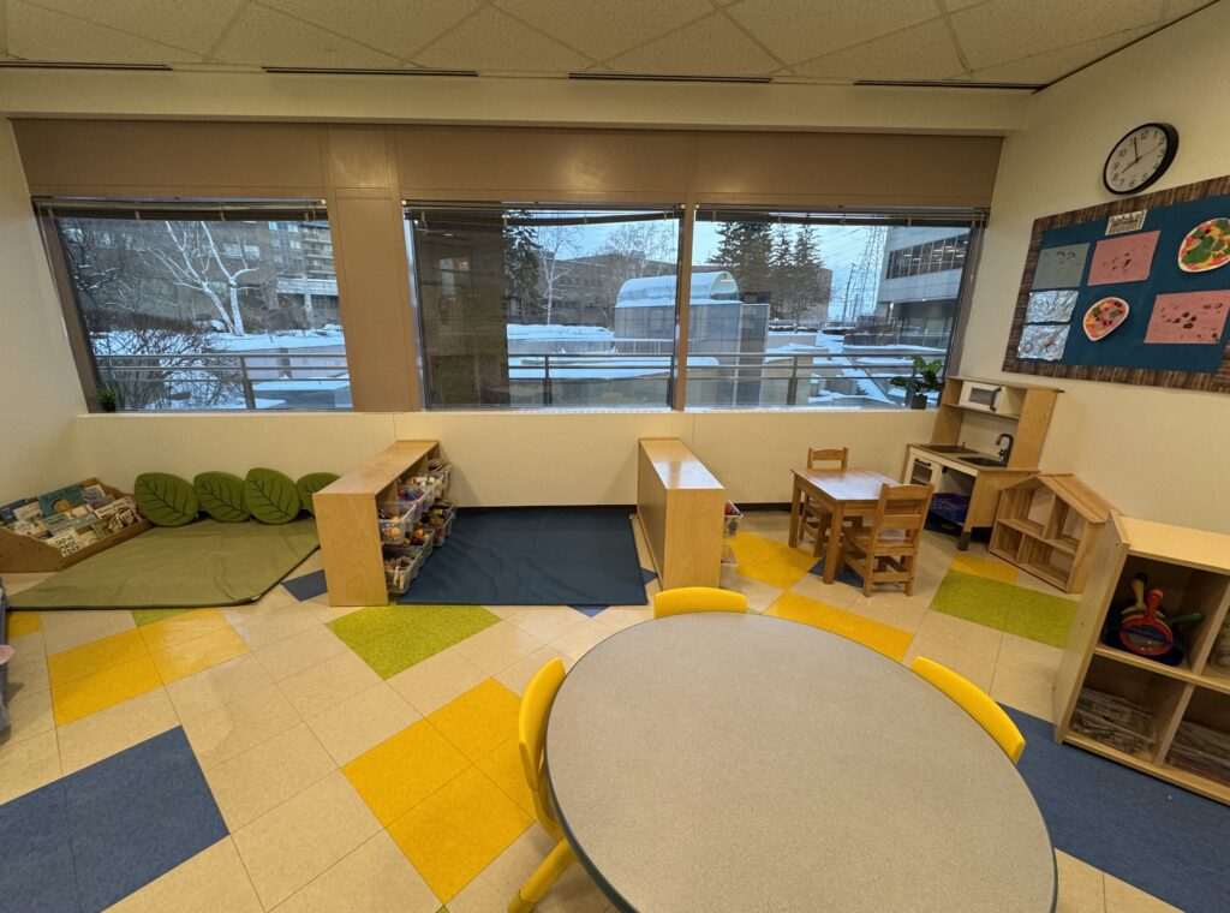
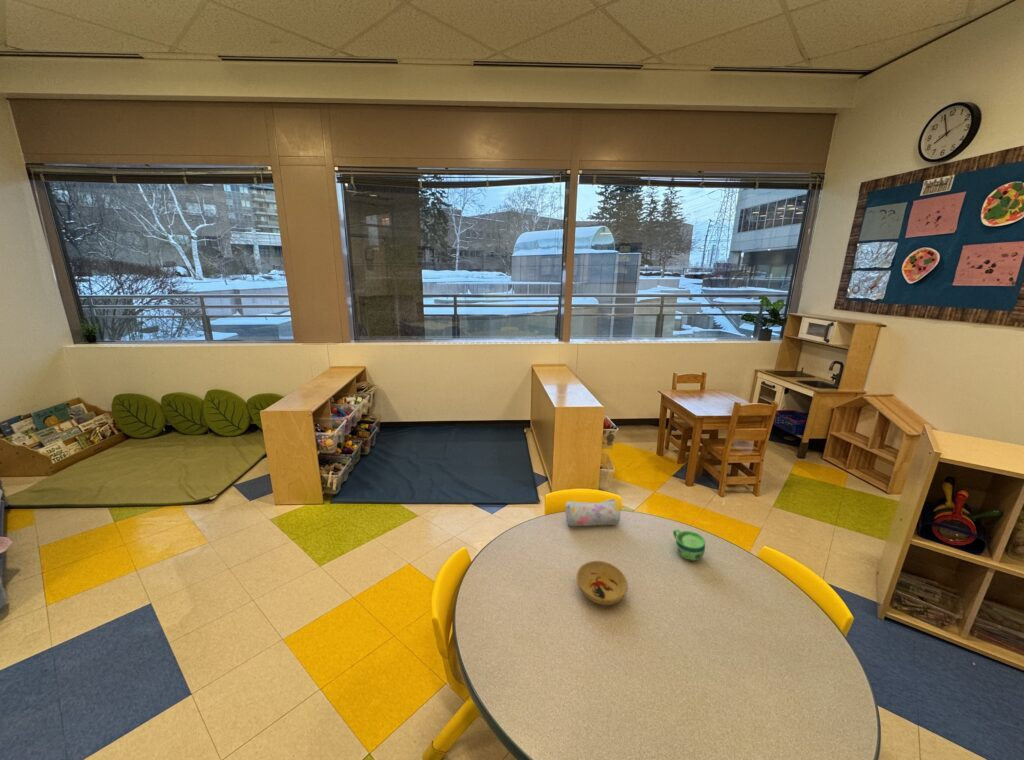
+ bowl (601, 585)
+ pencil case (592, 512)
+ cup (685, 544)
